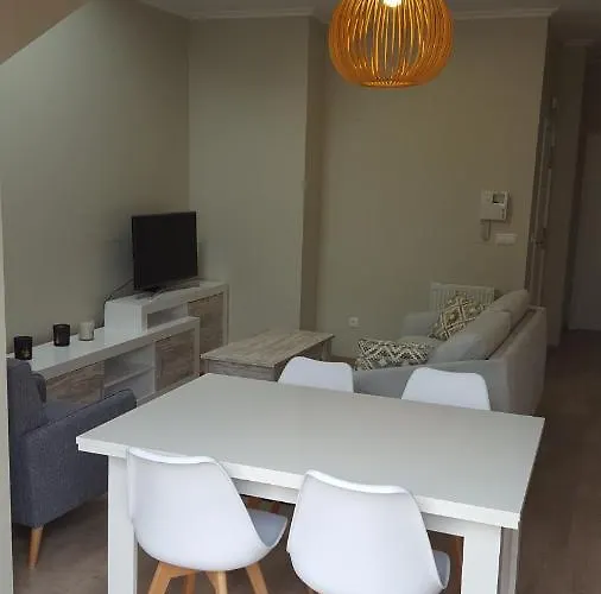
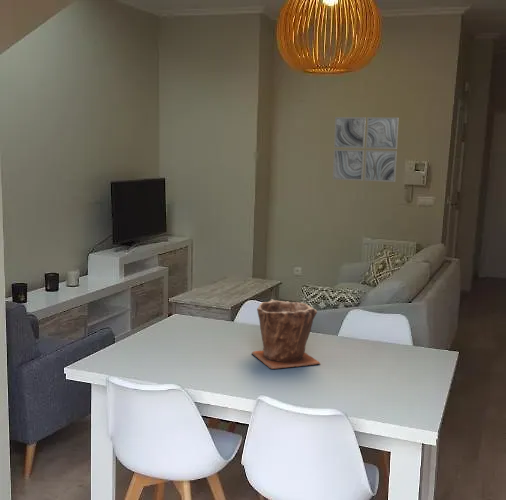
+ wall art (366, 150)
+ plant pot (286, 331)
